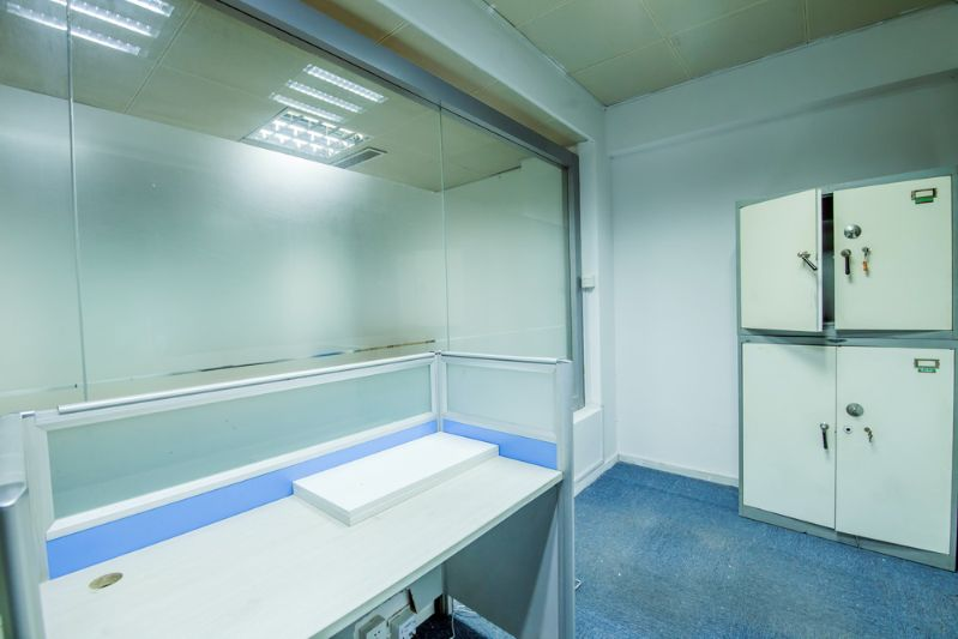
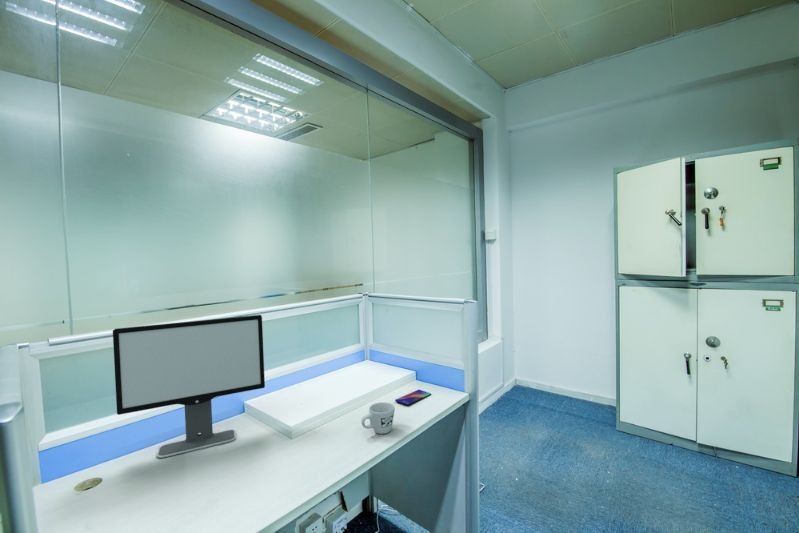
+ computer monitor (196, 382)
+ smartphone (413, 397)
+ mug (378, 420)
